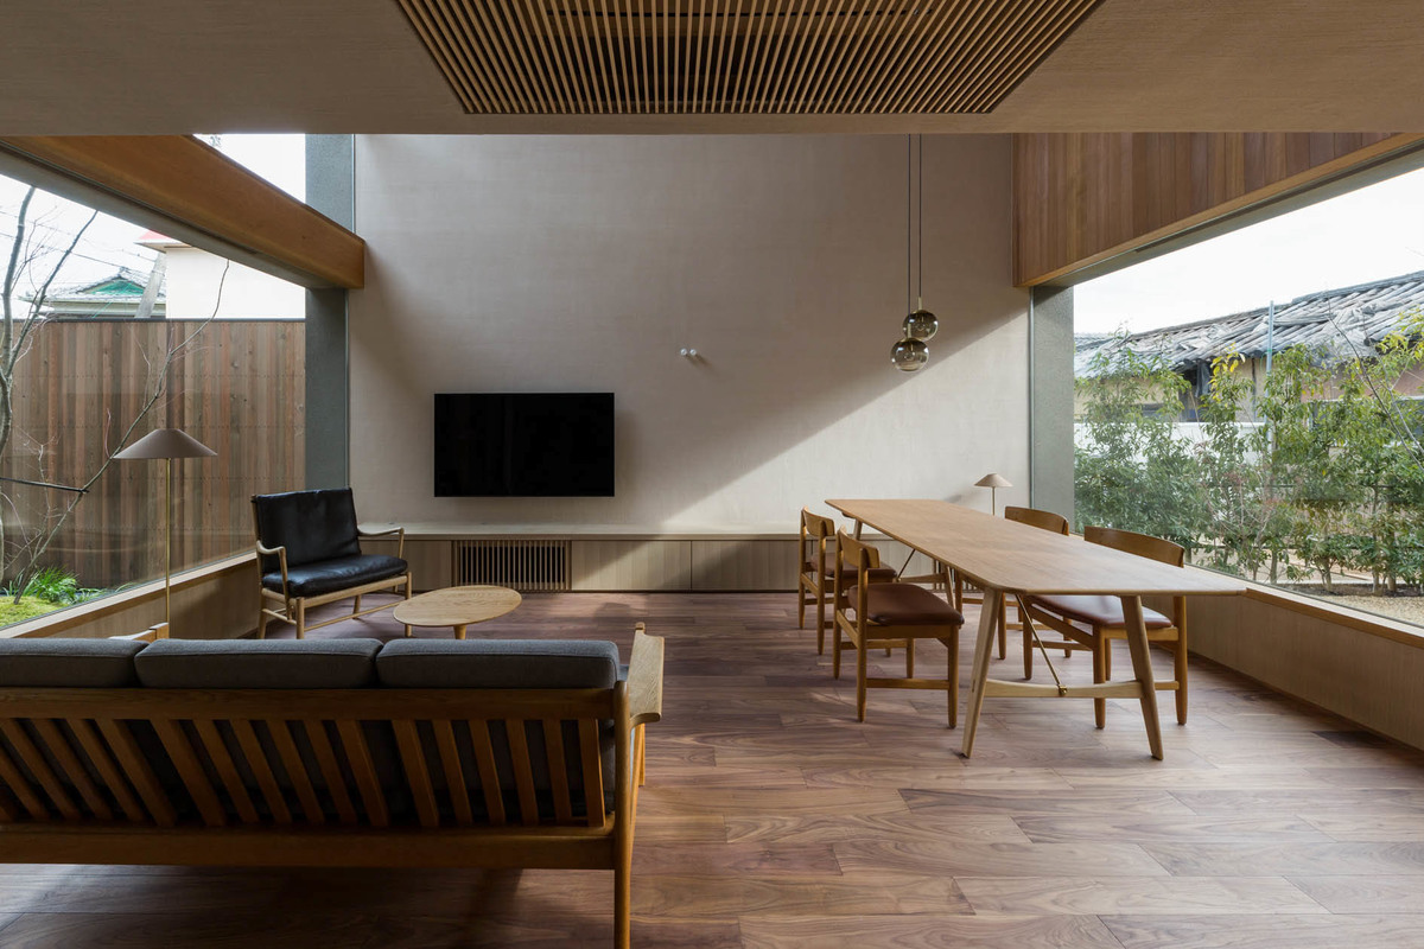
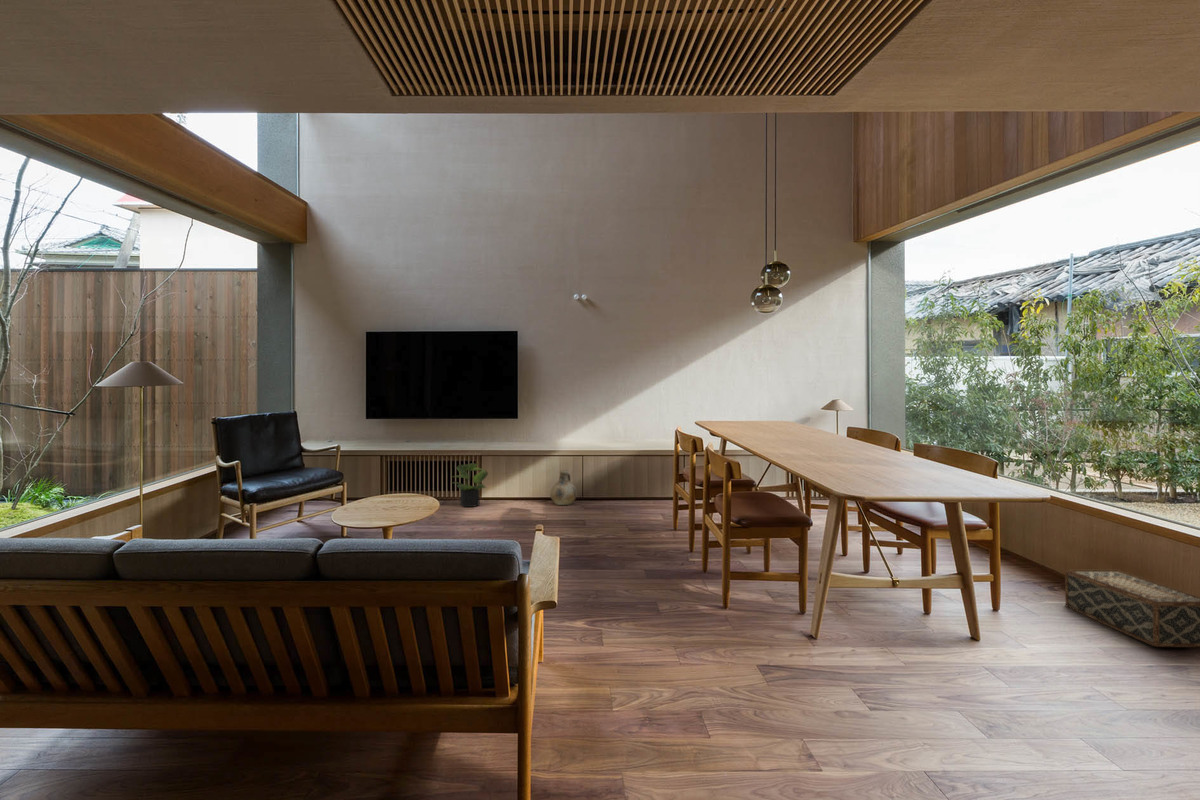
+ woven basket (1135, 604)
+ ceramic jug (563, 487)
+ potted plant (466, 483)
